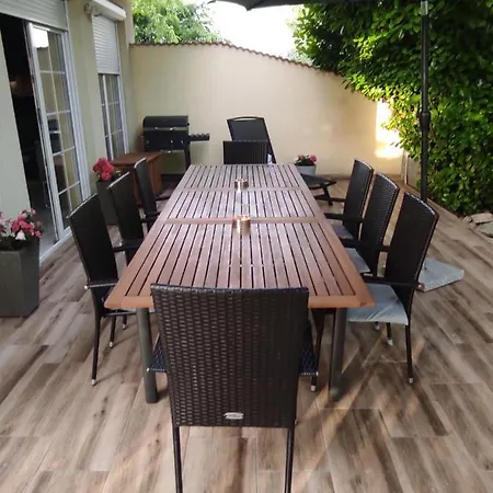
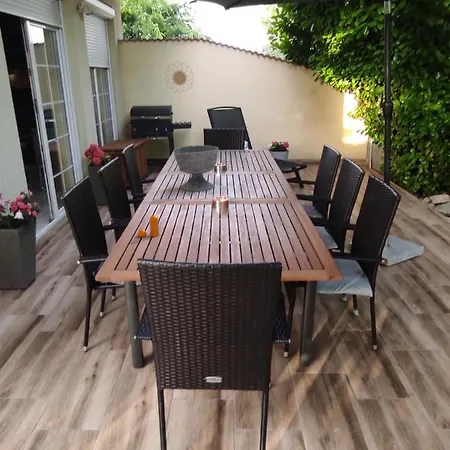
+ decorative wall piece (179, 77)
+ pepper shaker (150, 225)
+ bowl (196, 167)
